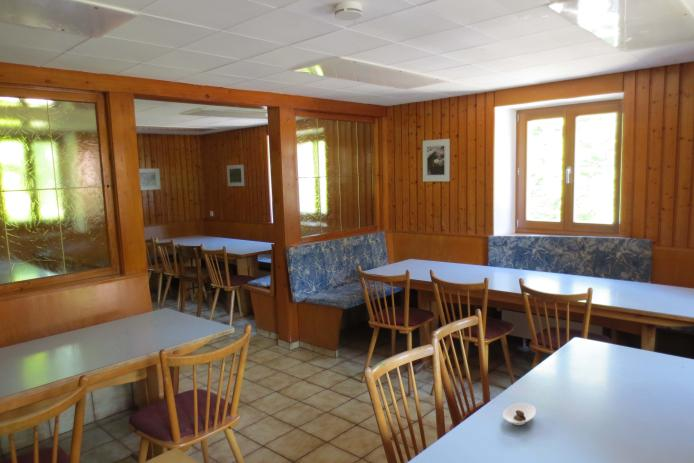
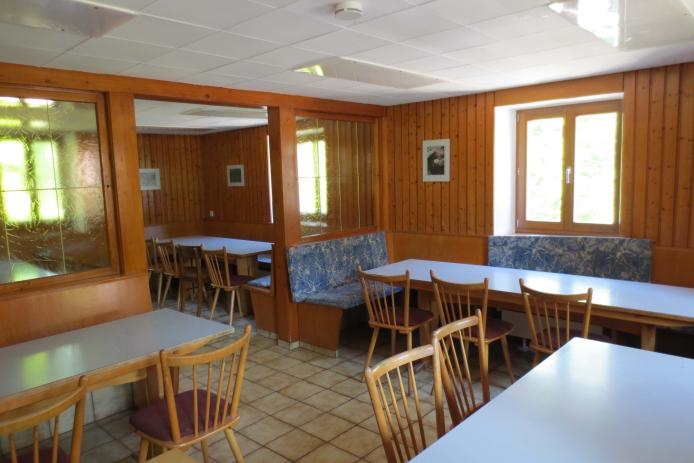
- saucer (519, 415)
